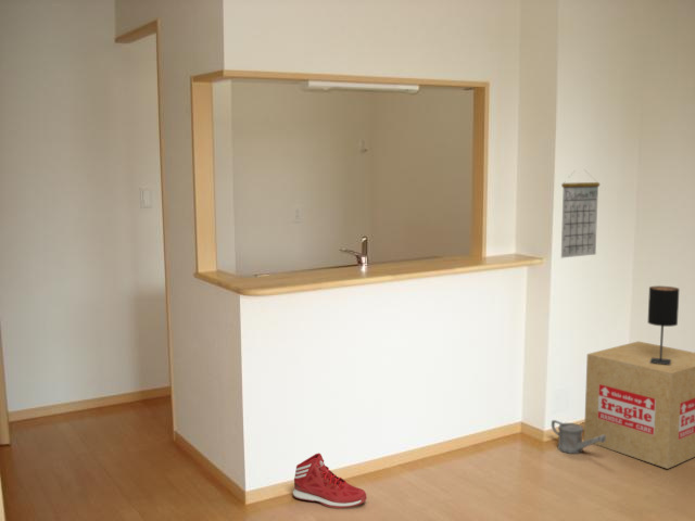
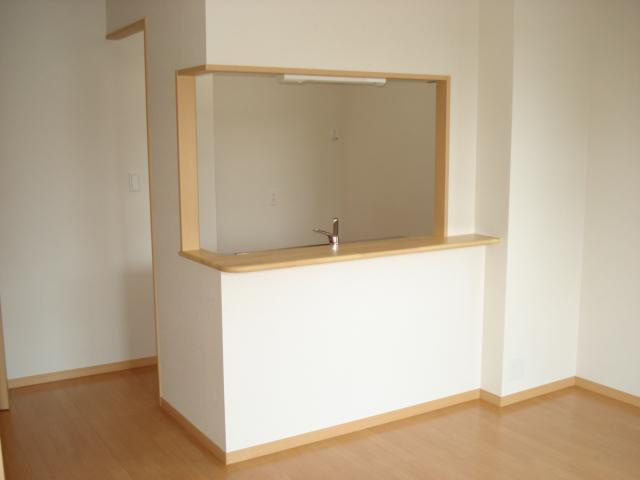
- watering can (577, 437)
- table lamp (662, 325)
- calendar (580, 211)
- cardboard box (652, 399)
- sneaker (329, 479)
